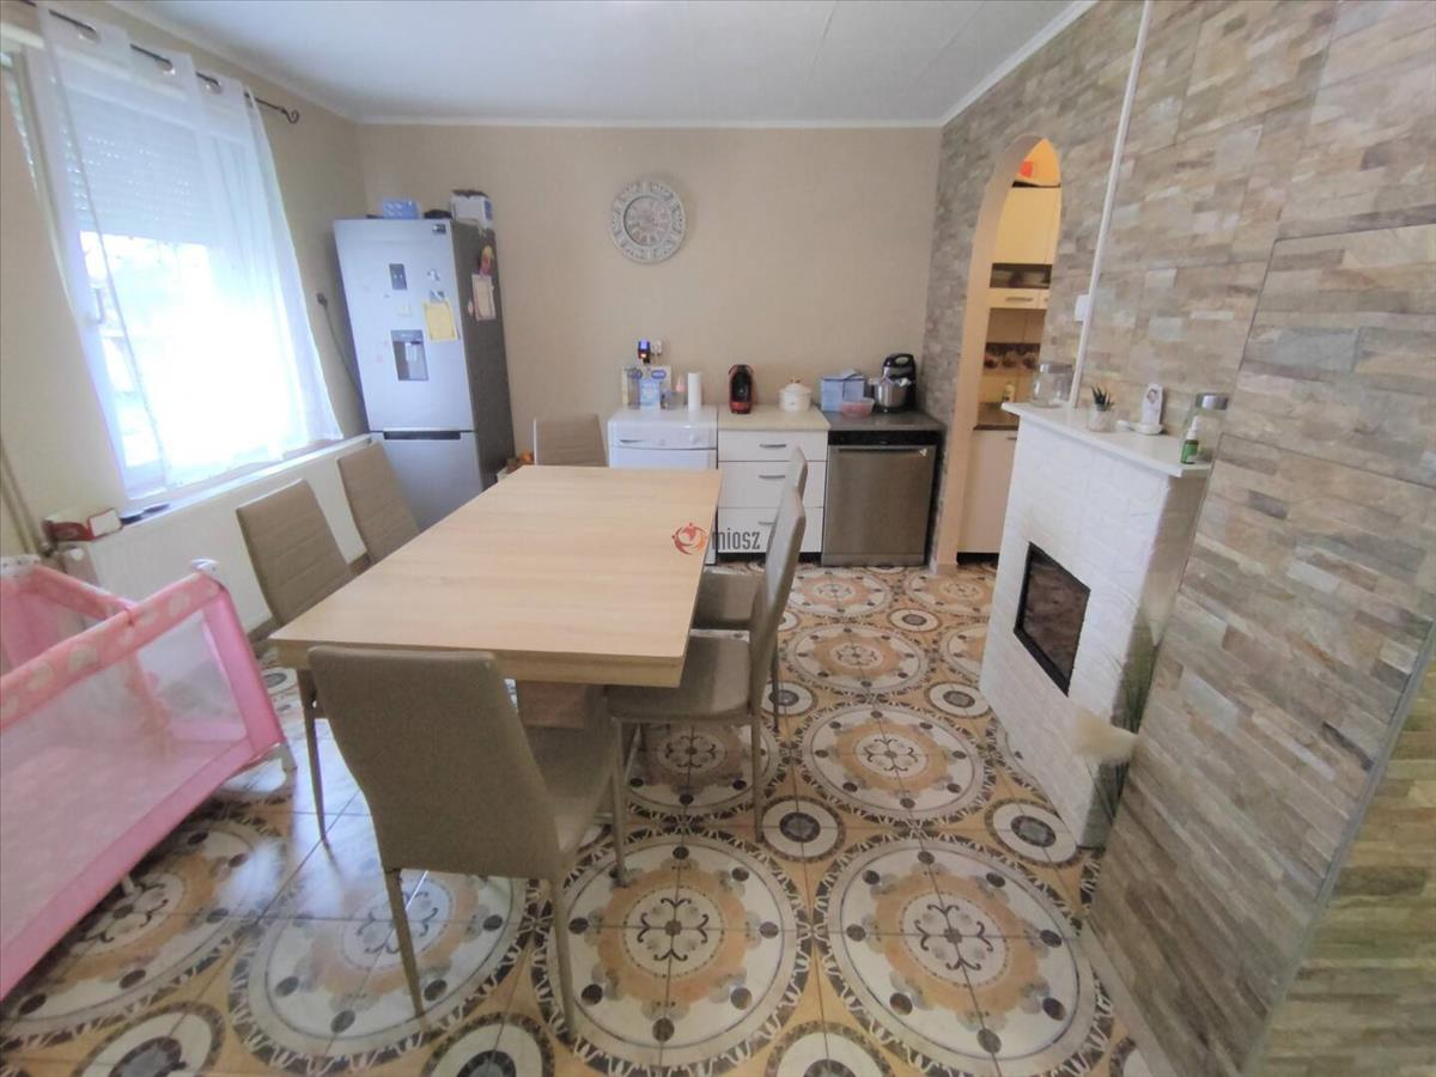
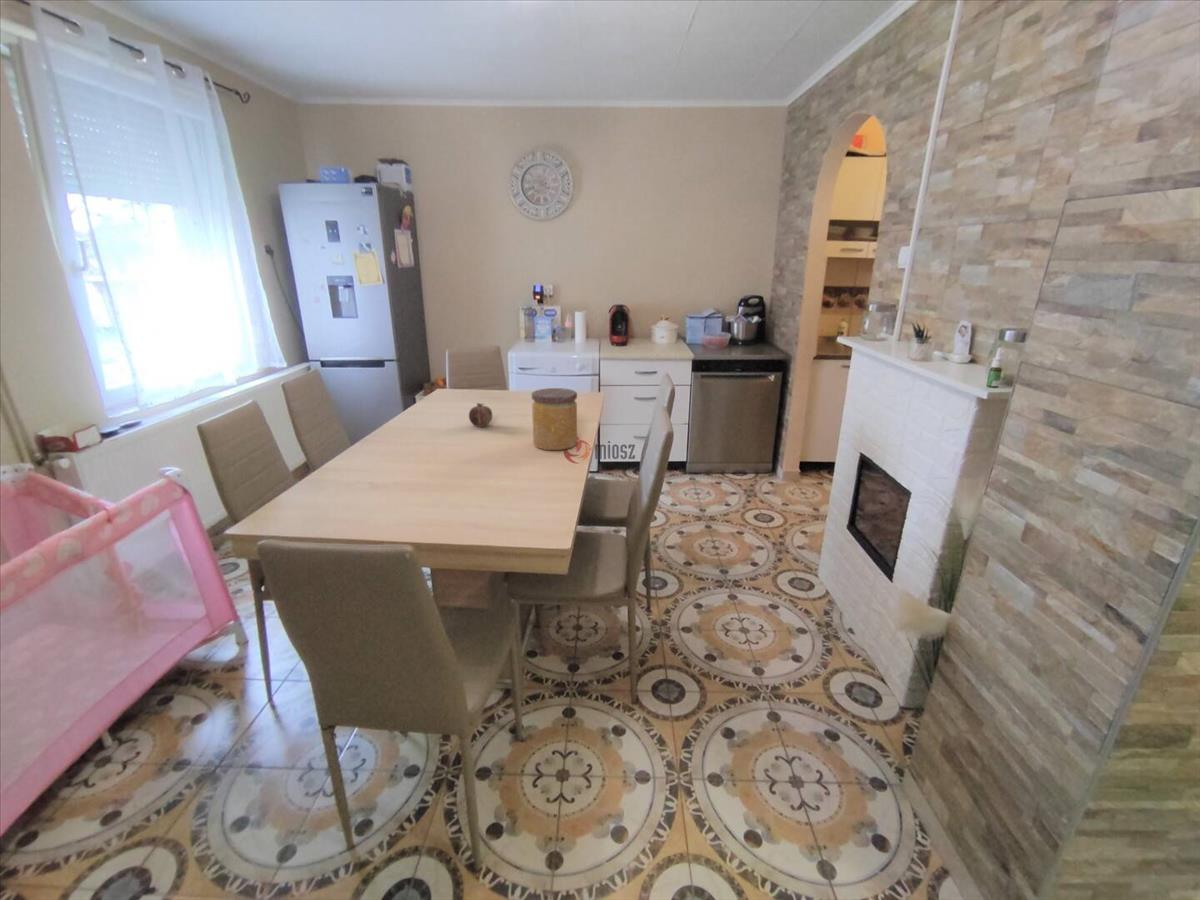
+ jar (554, 418)
+ fruit (480, 414)
